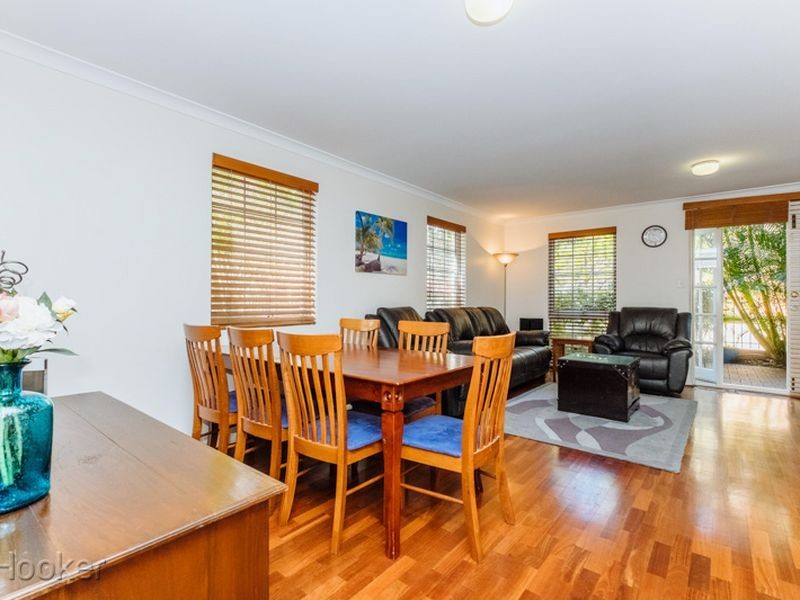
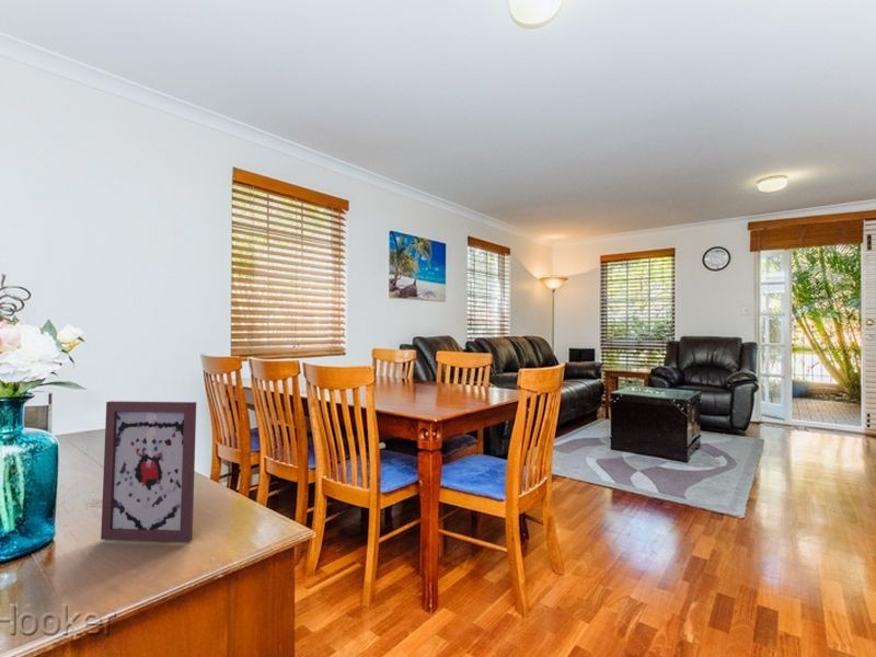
+ picture frame (163, 463)
